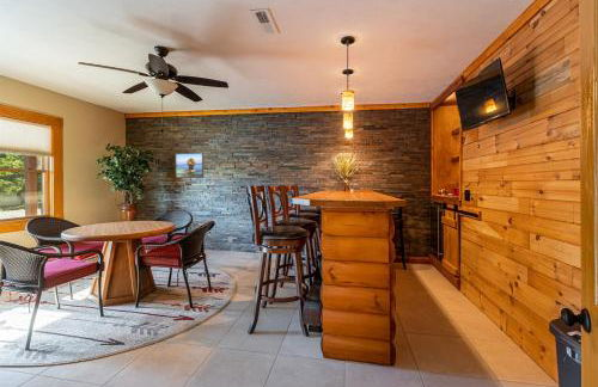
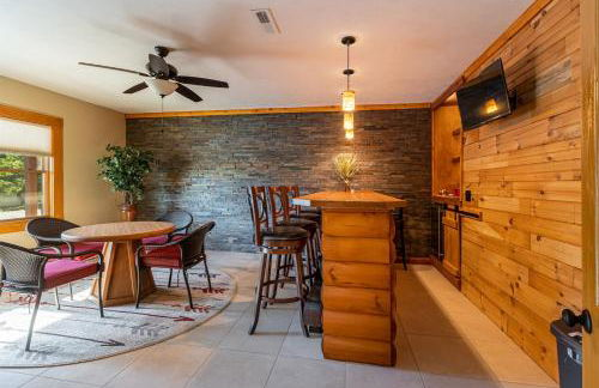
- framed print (189, 165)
